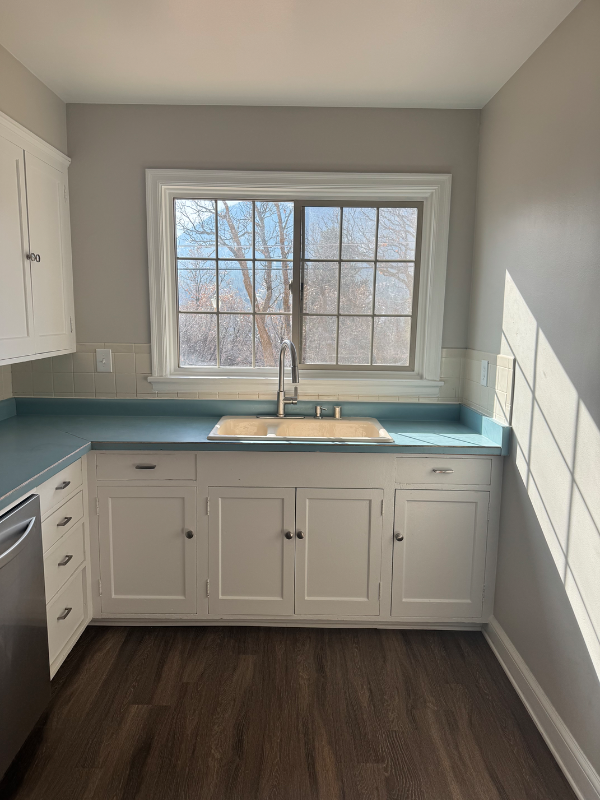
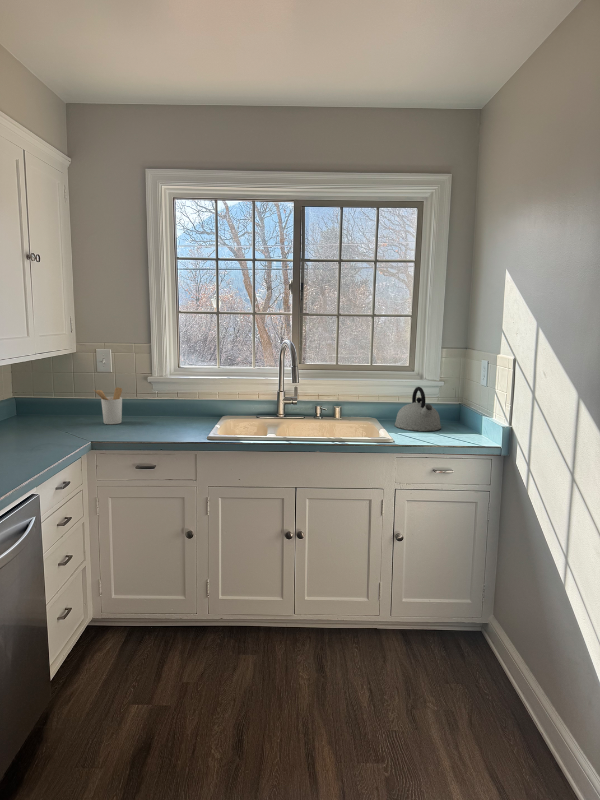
+ utensil holder (107, 405)
+ kettle (419, 407)
